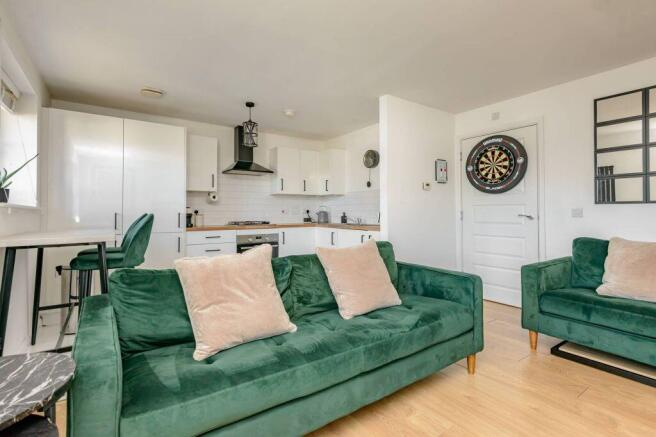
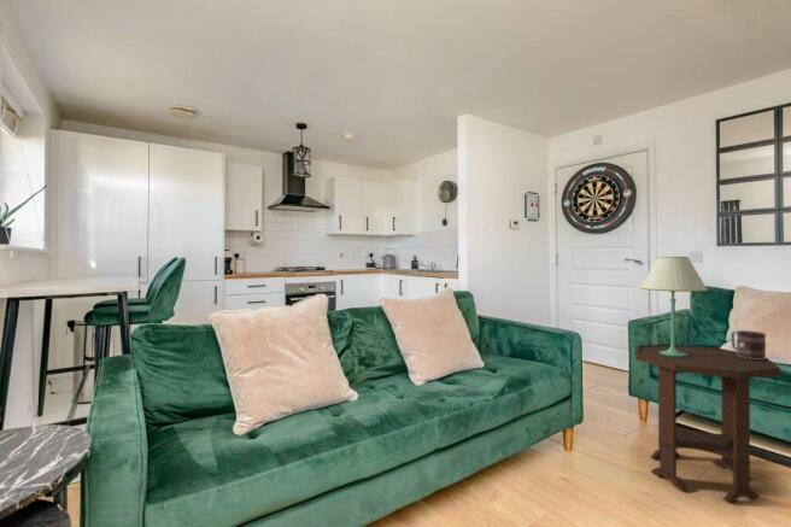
+ mug (745, 342)
+ table lamp (673, 303)
+ side table (693, 431)
